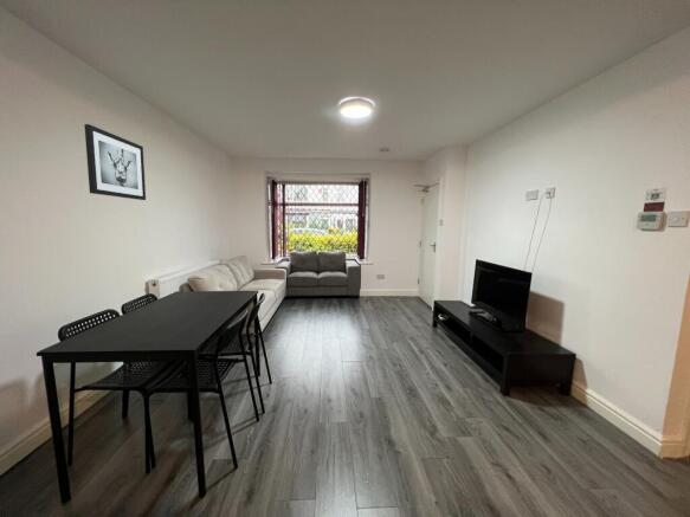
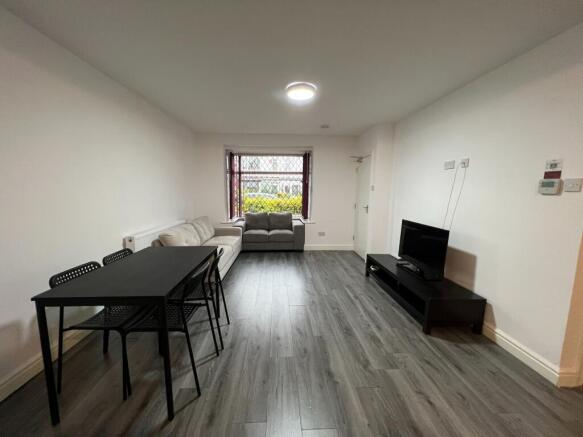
- wall art (118, 167)
